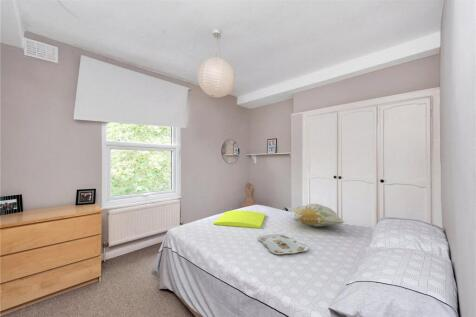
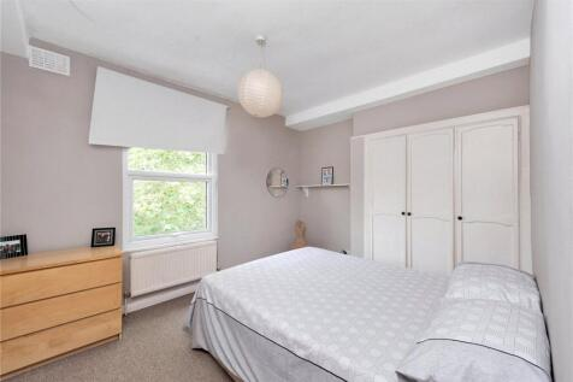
- serving tray (281, 243)
- cushion (241, 217)
- decorative pillow (315, 214)
